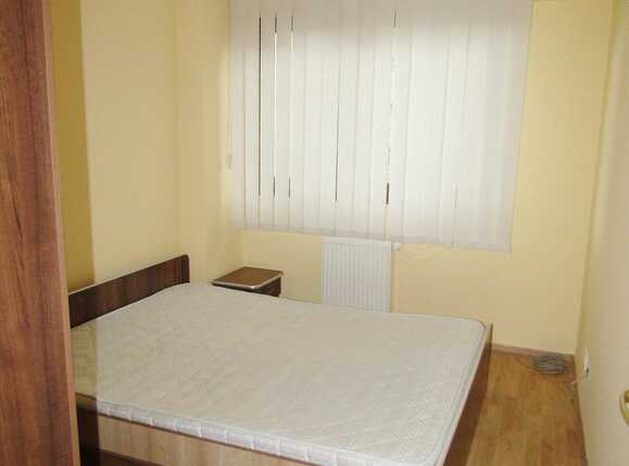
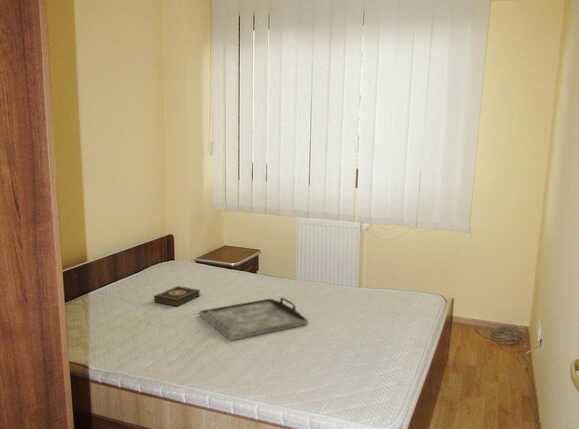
+ serving tray (252, 313)
+ book (177, 295)
